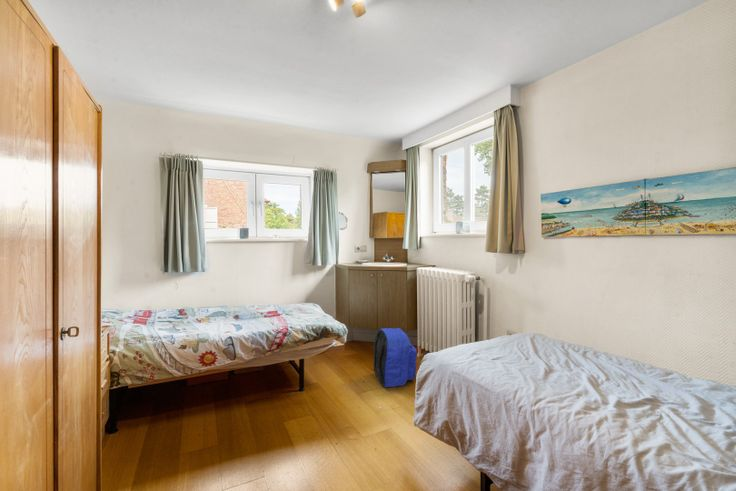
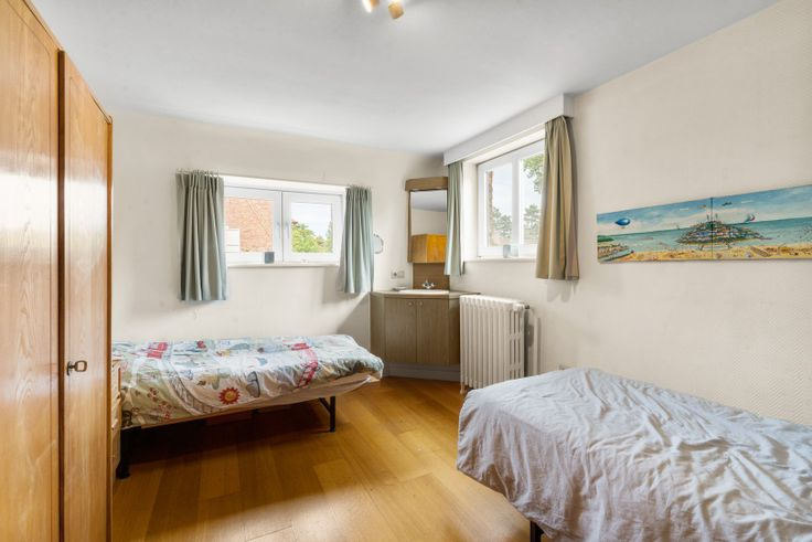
- backpack (394, 353)
